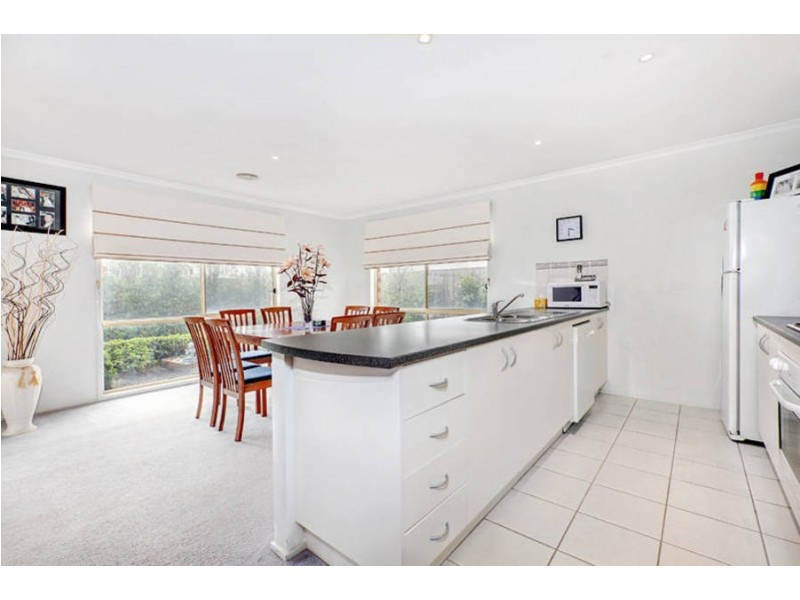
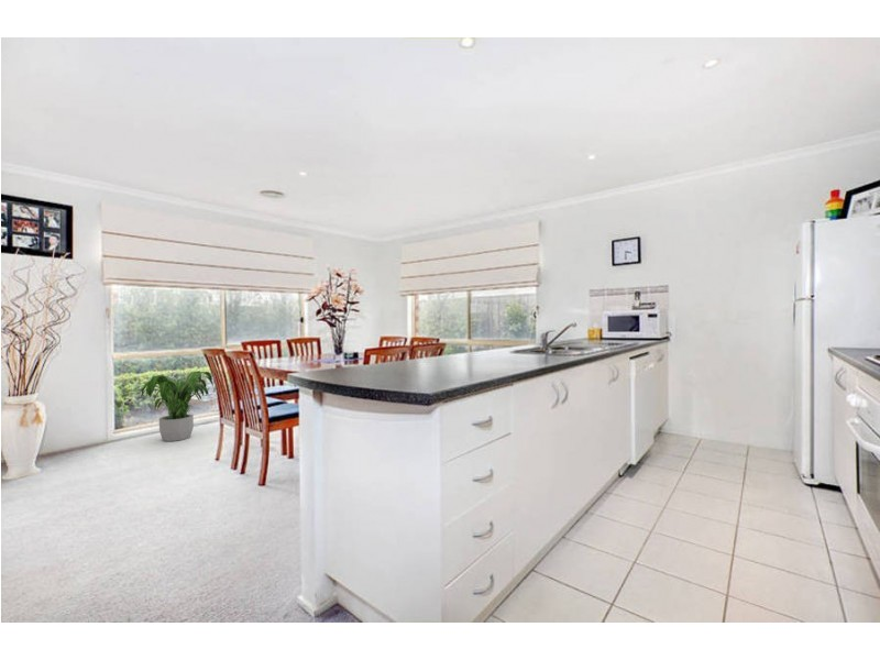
+ potted plant (179, 405)
